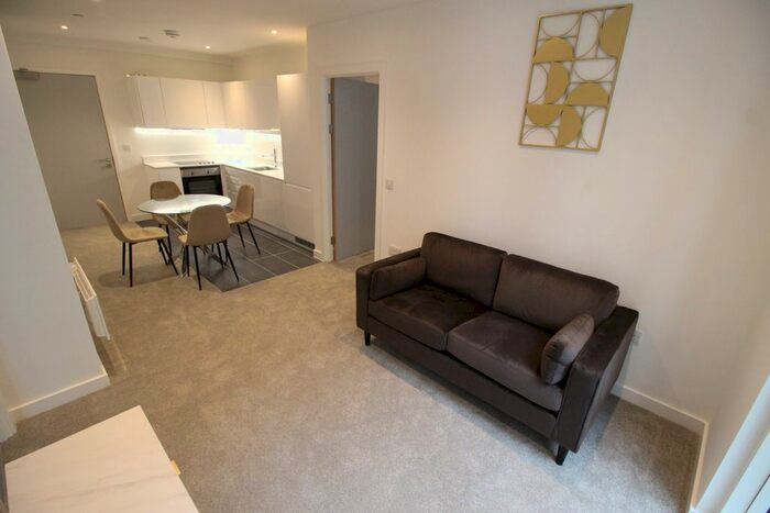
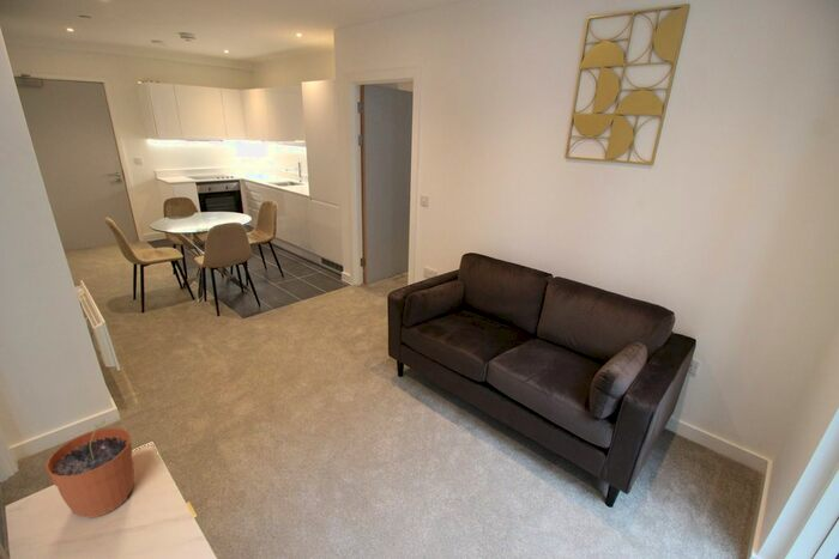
+ plant pot (93, 462)
